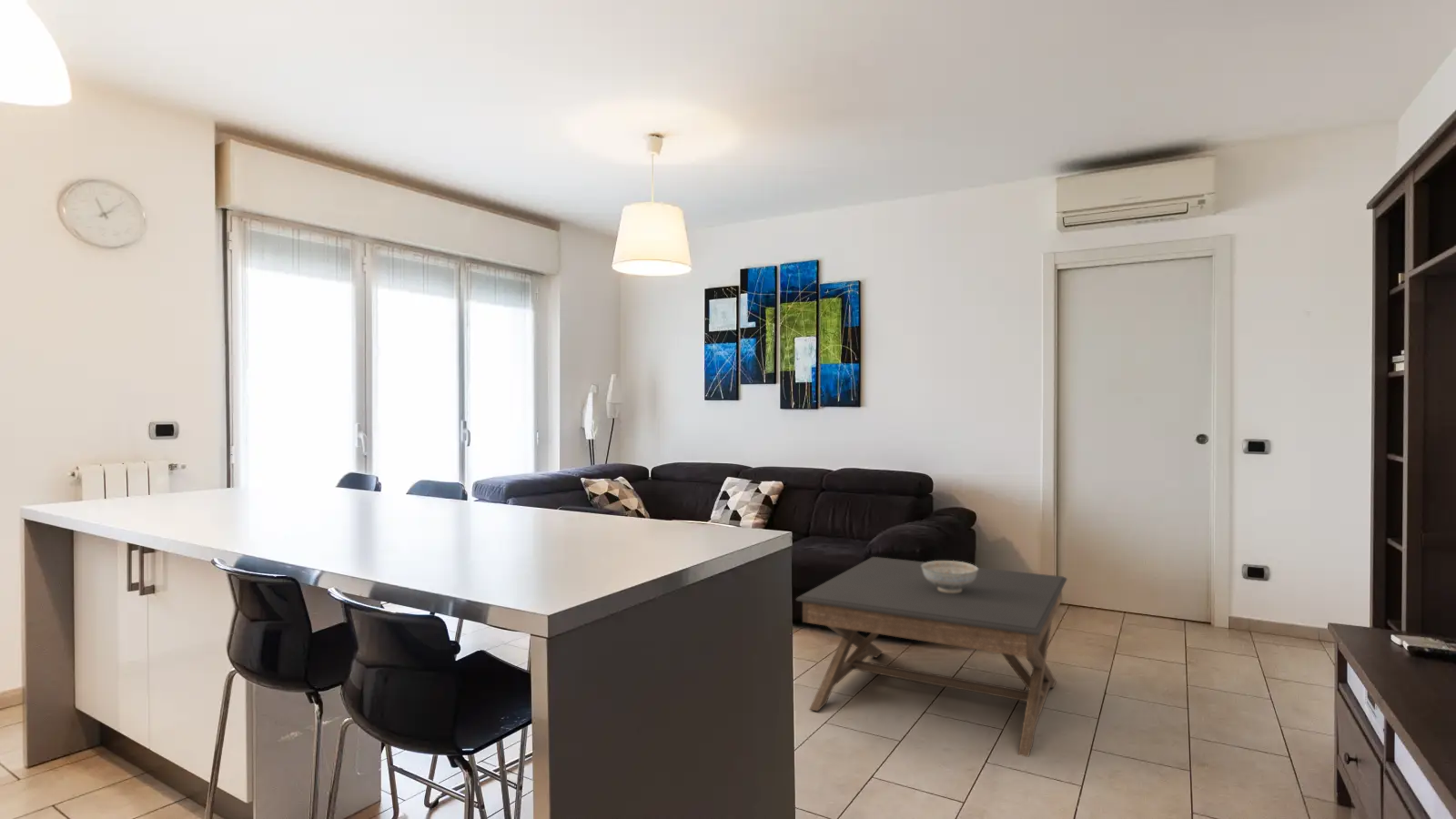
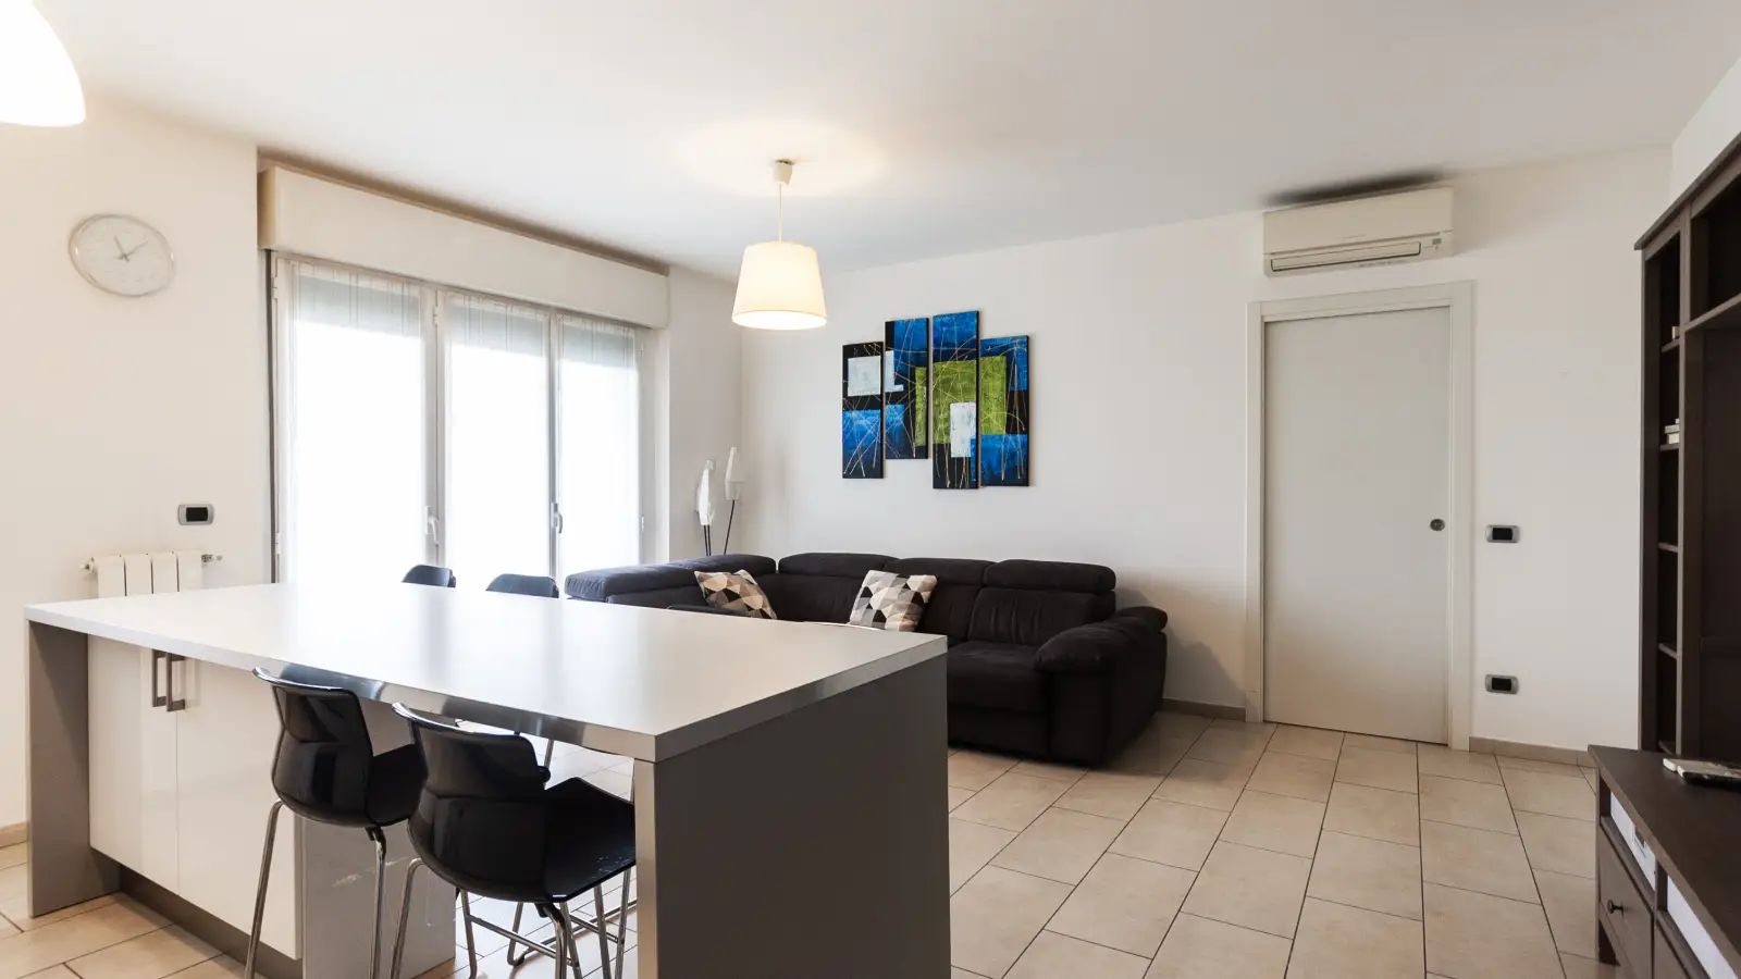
- coffee table (938, 640)
- decorative bowl (949, 577)
